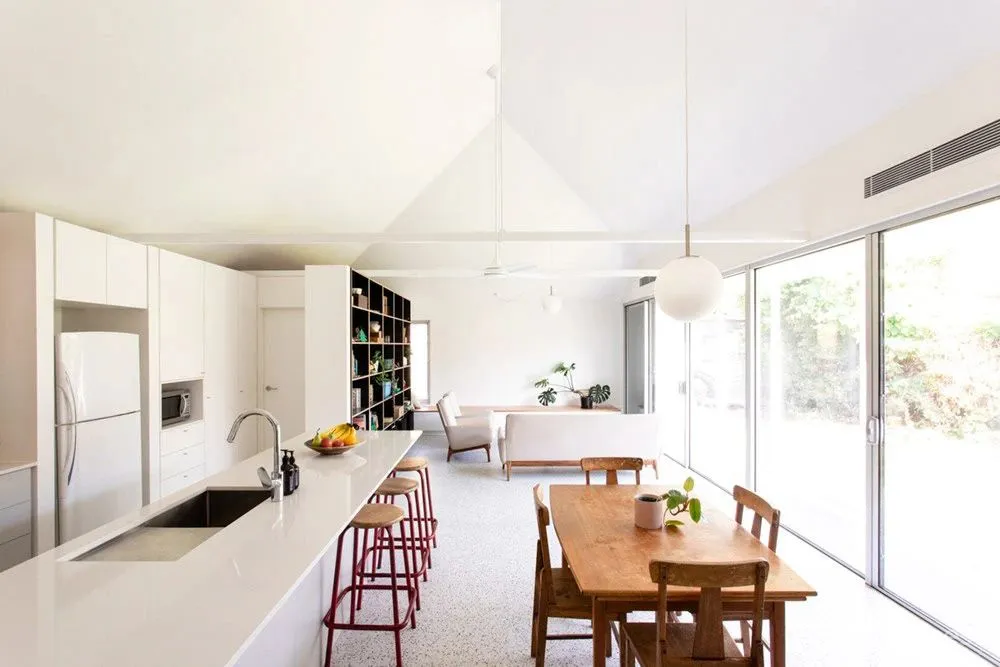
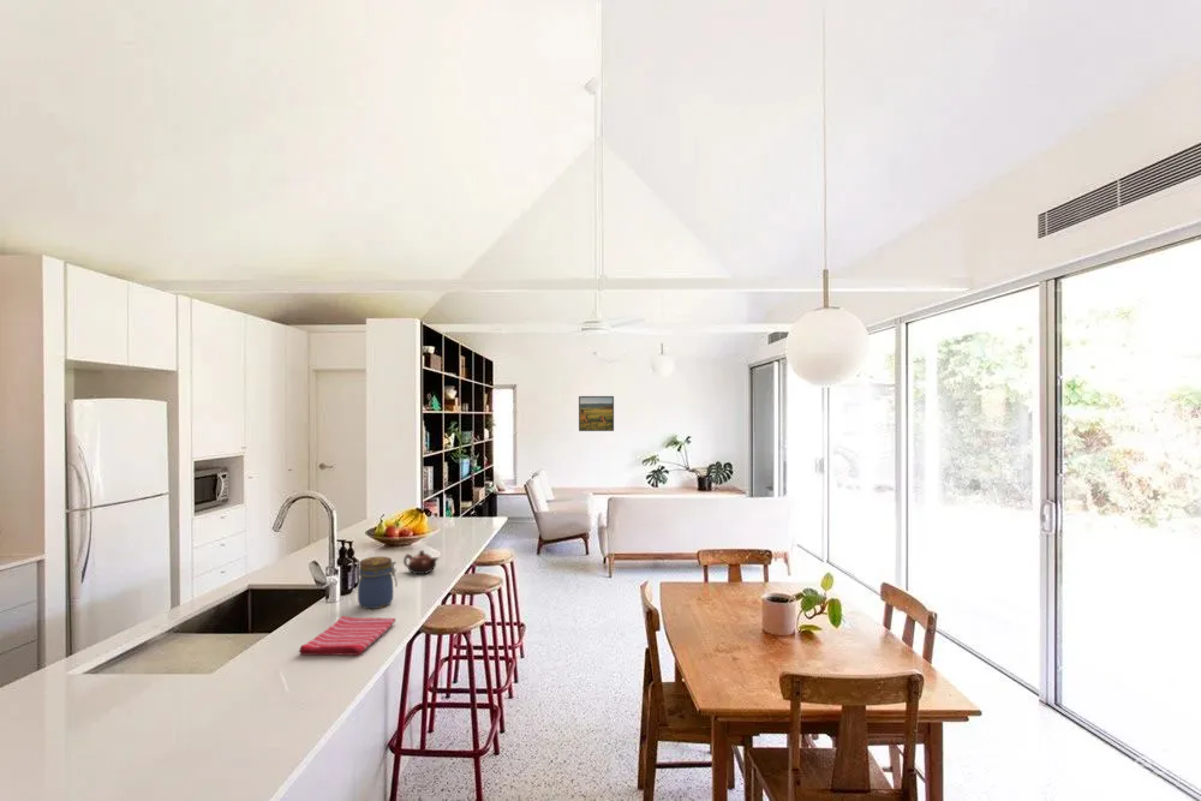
+ dish towel (349, 634)
+ teapot (420, 561)
+ jar (377, 581)
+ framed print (596, 413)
